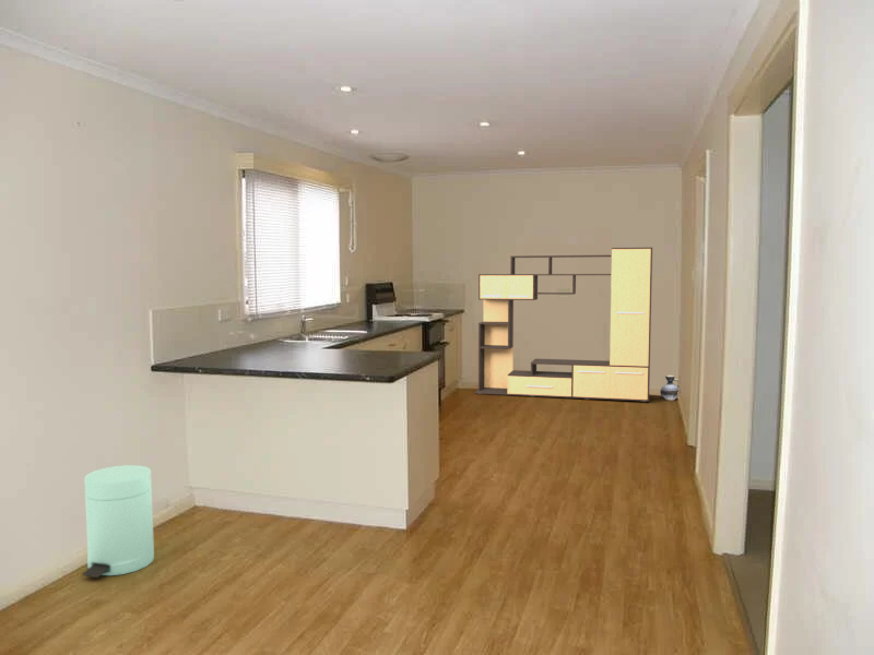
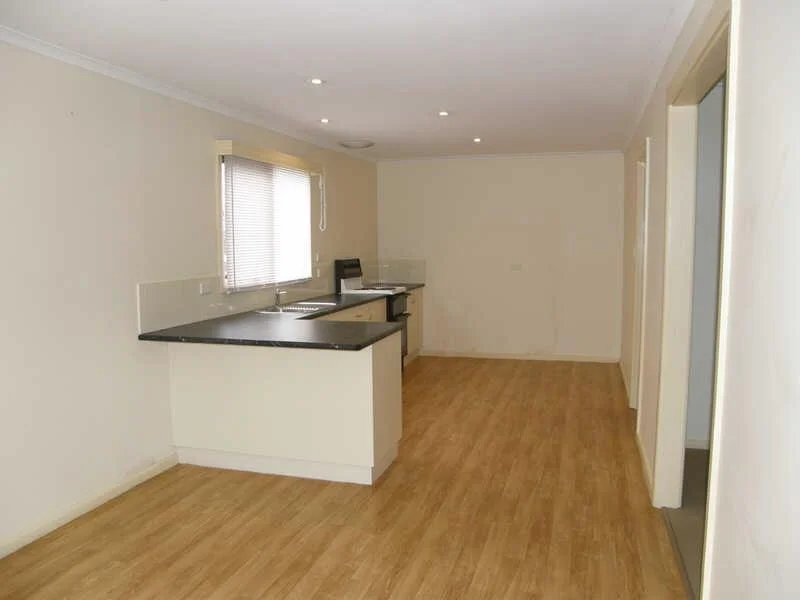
- ceramic jug (670, 388)
- media console (560, 294)
- trash can (116, 519)
